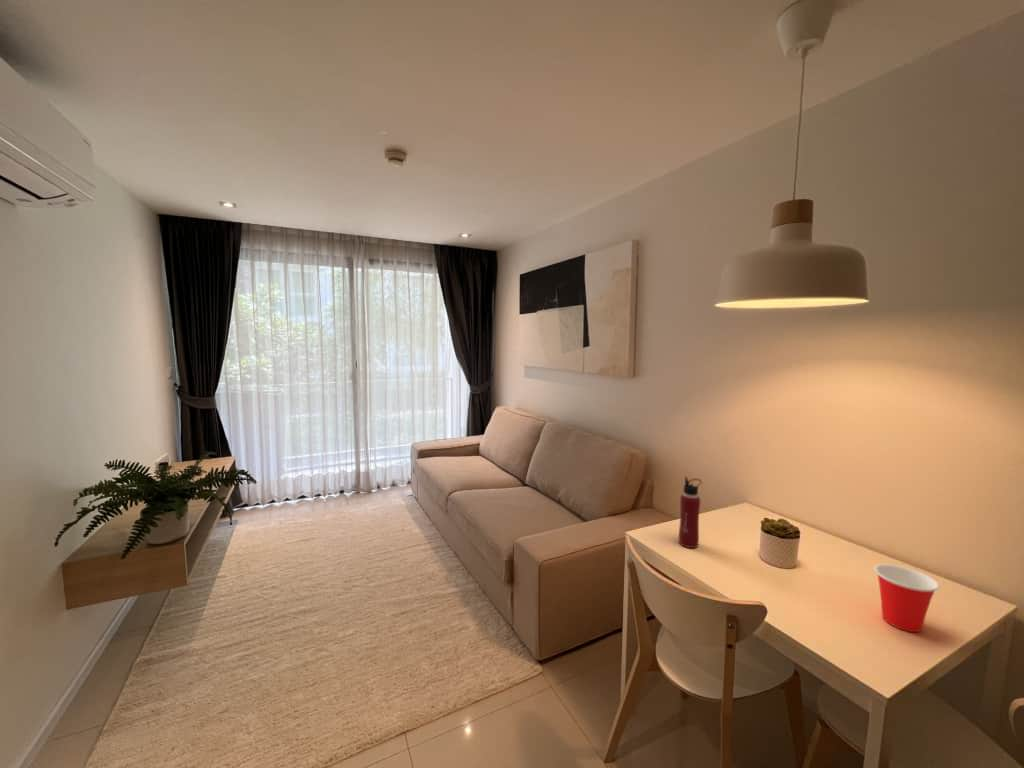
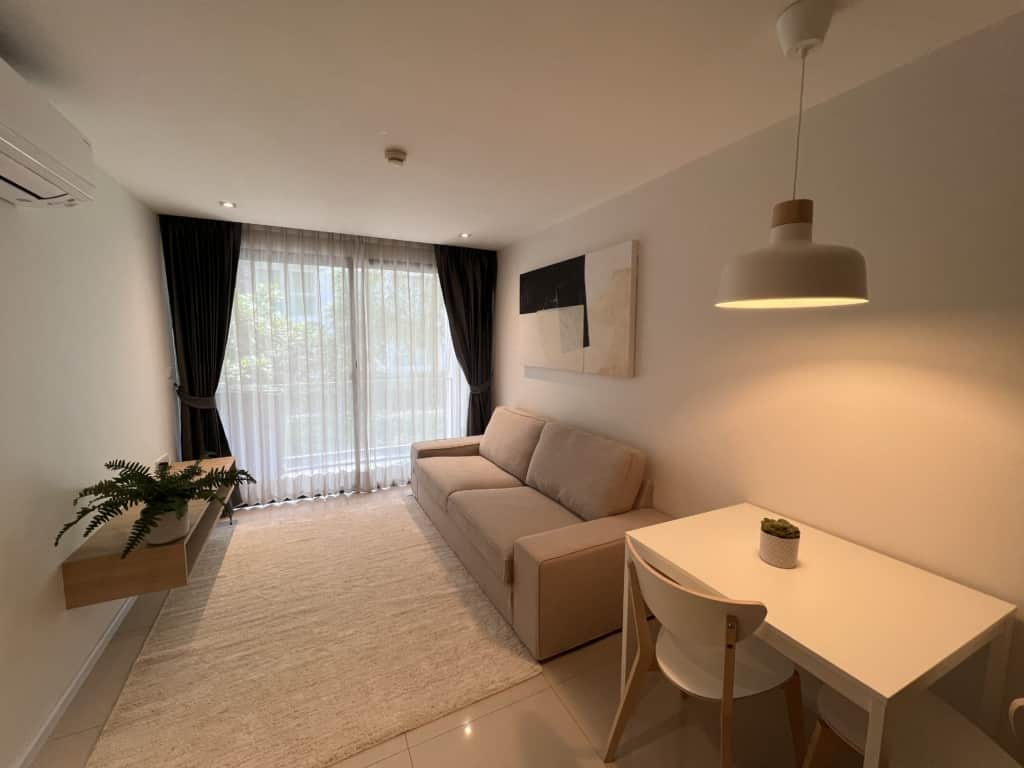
- cup (903, 599)
- water bottle (689, 511)
